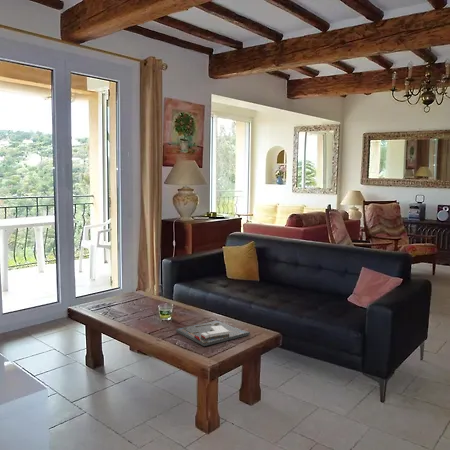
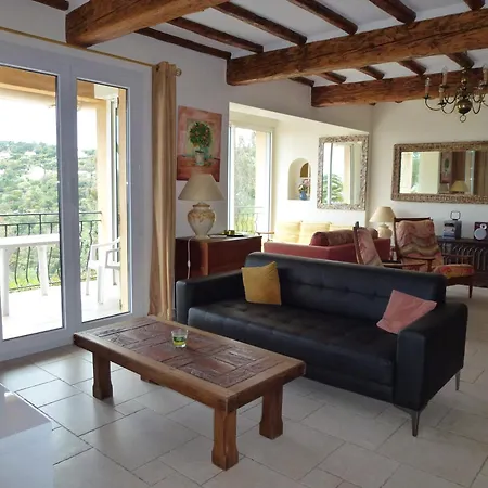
- board game (211, 331)
